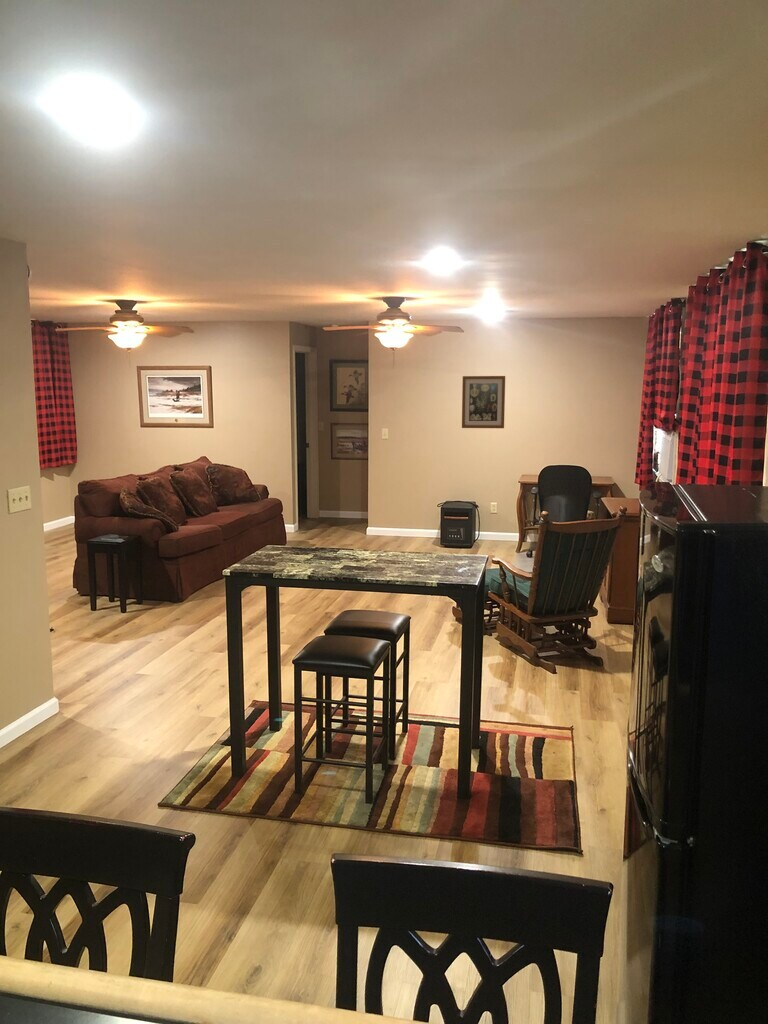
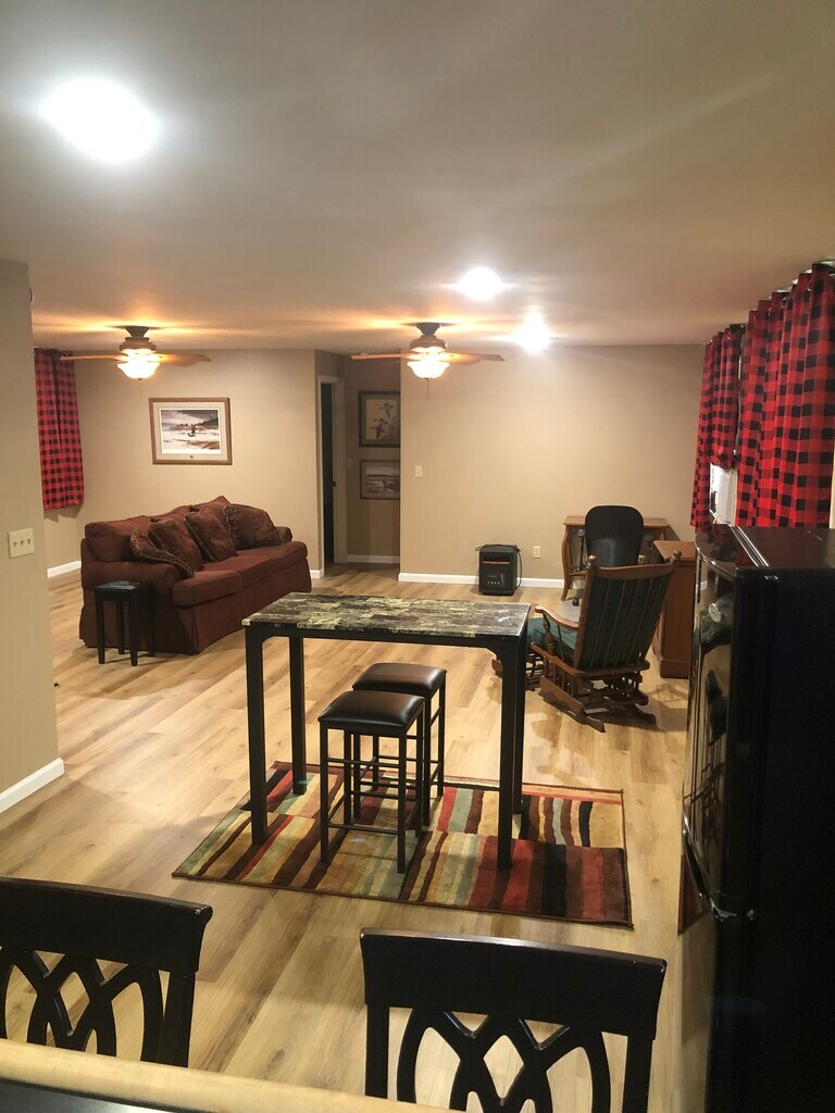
- wall art (483, 402)
